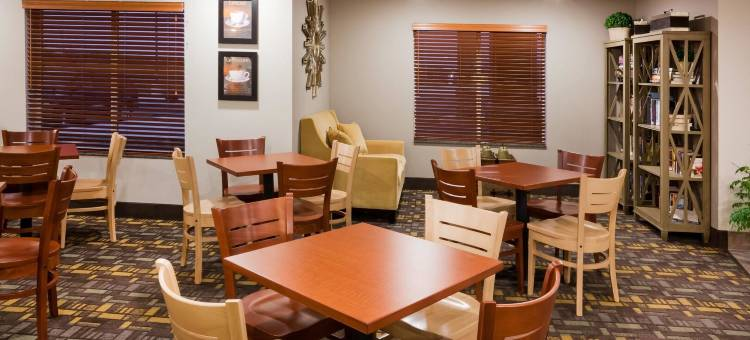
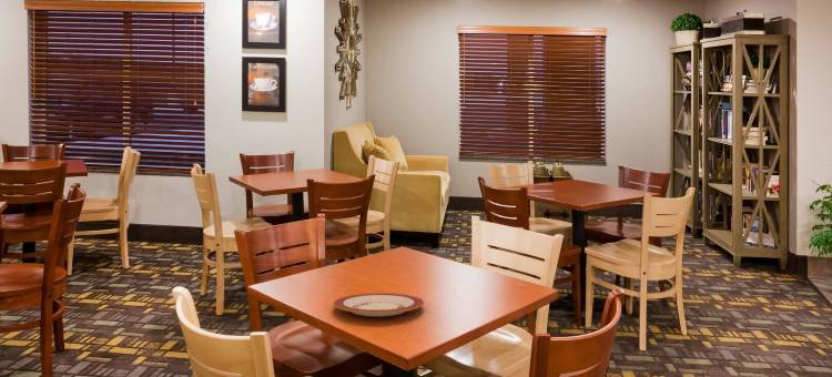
+ plate (378, 305)
